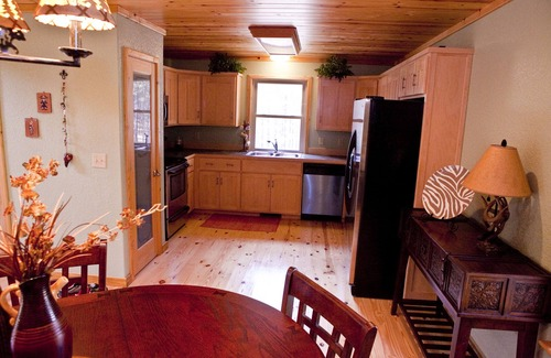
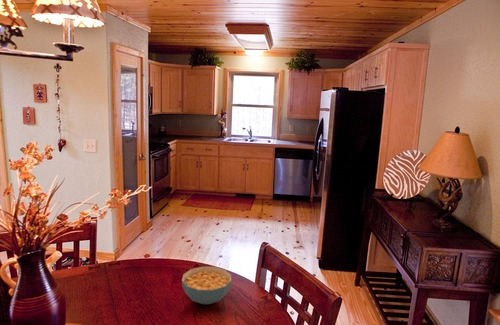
+ cereal bowl (206, 288)
